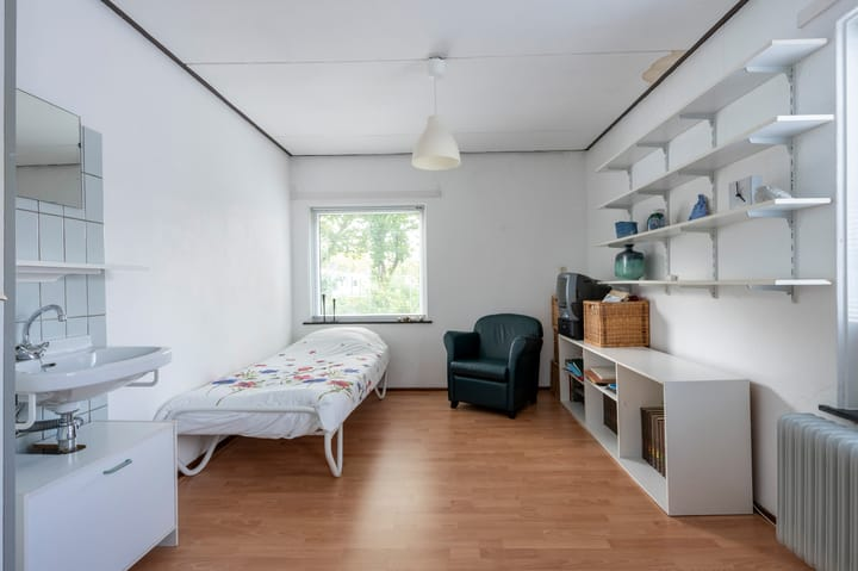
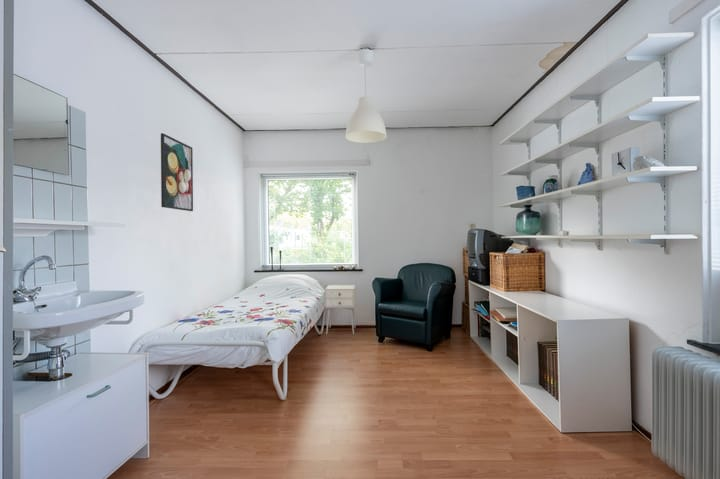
+ nightstand (341, 307)
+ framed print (178, 175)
